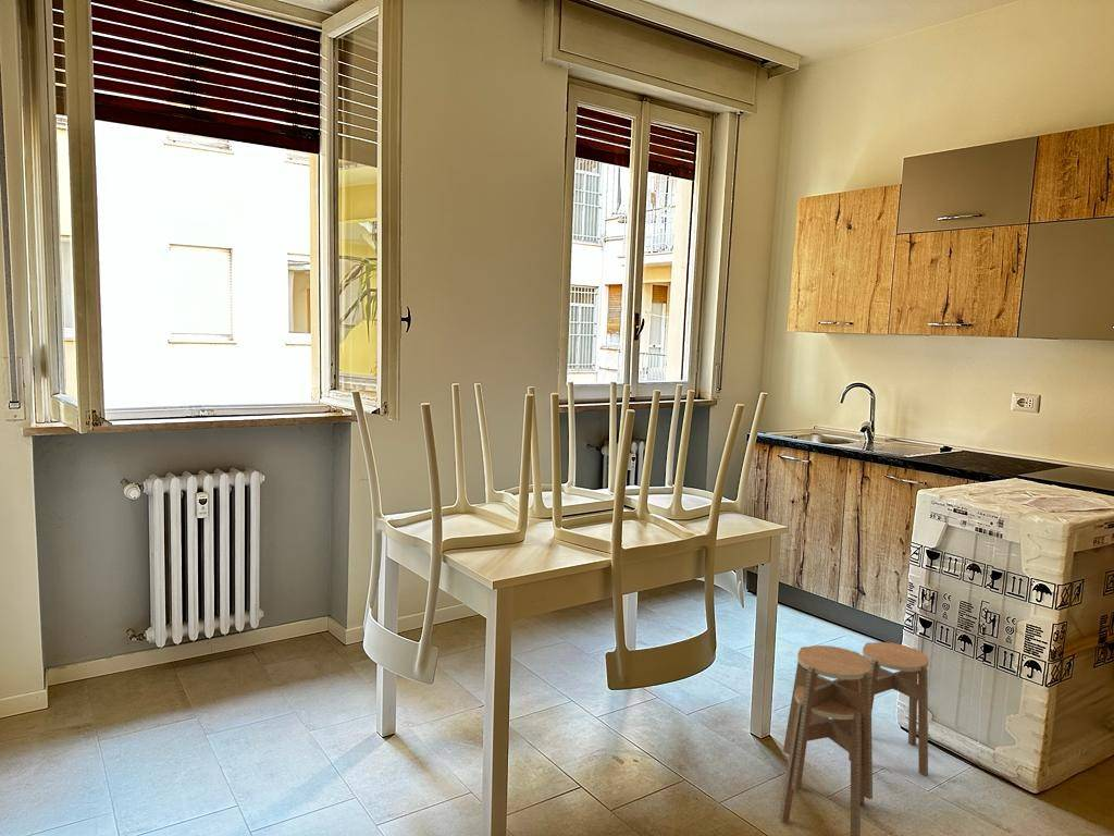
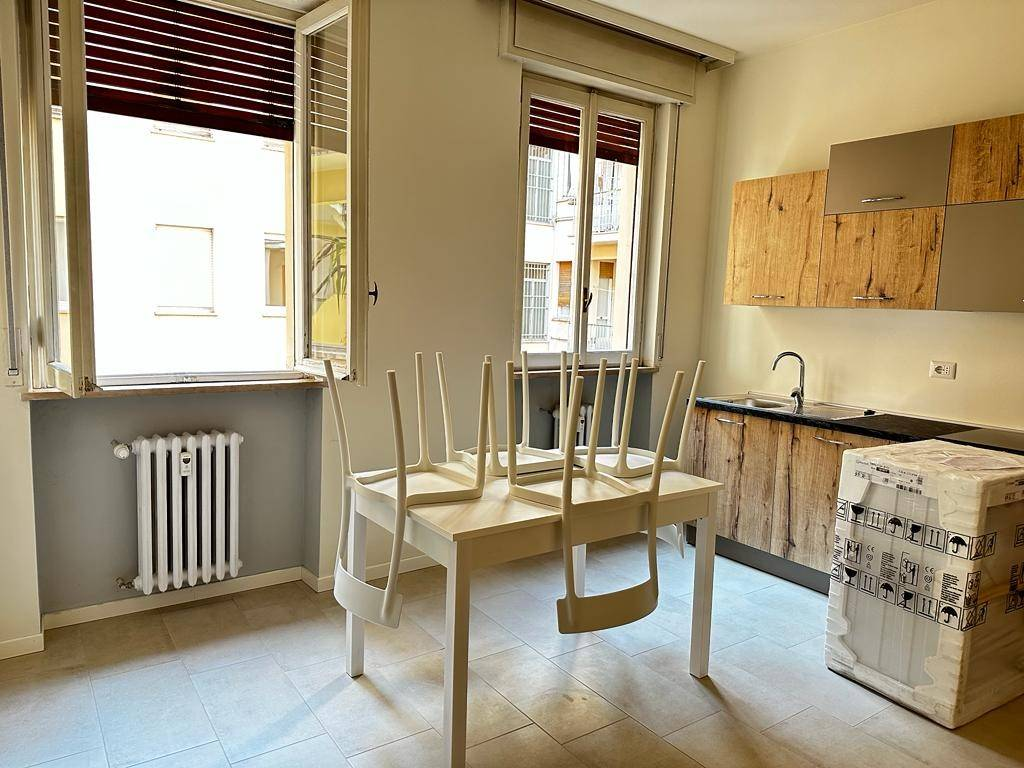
- stool (862, 710)
